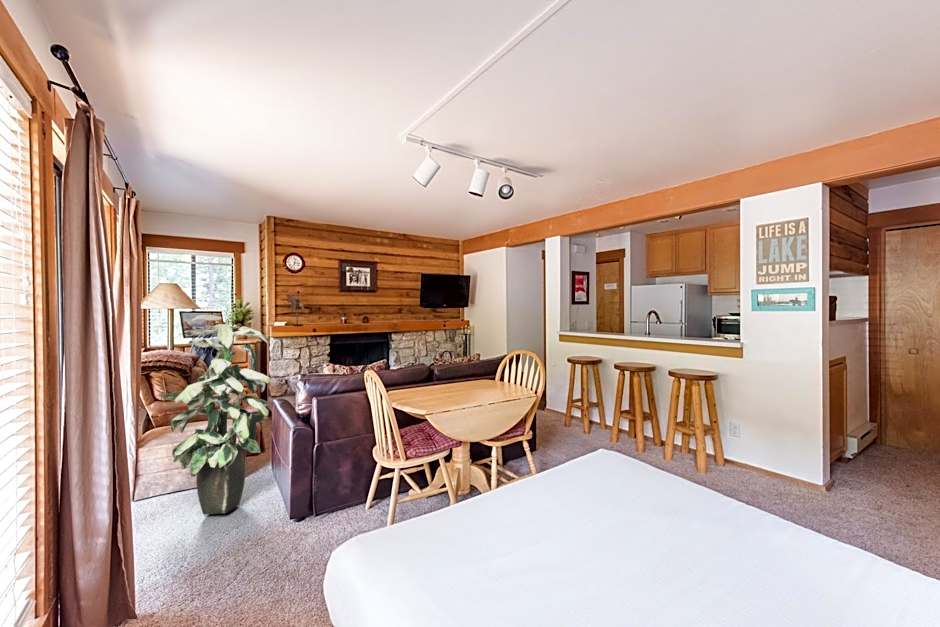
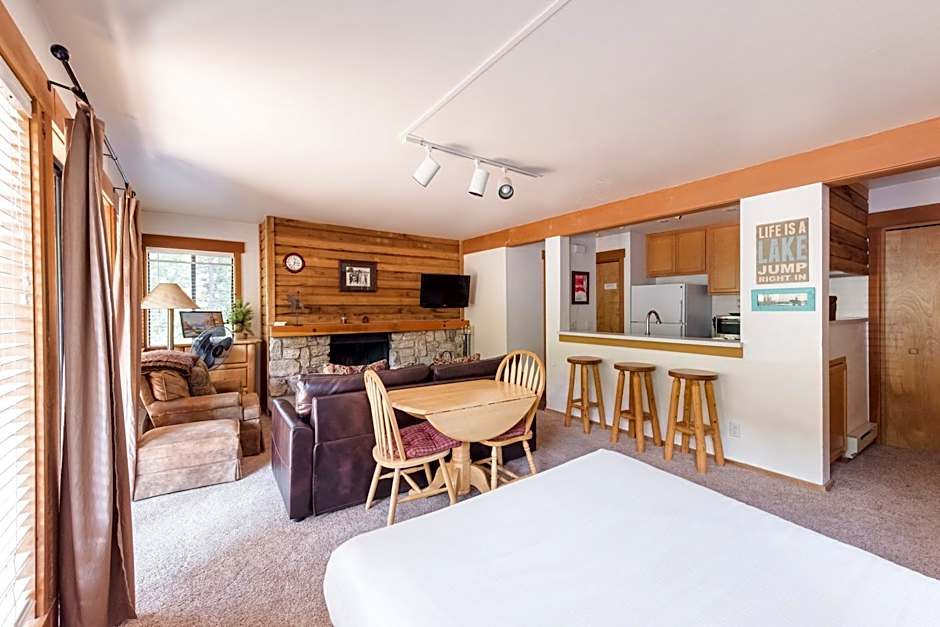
- indoor plant (219, 411)
